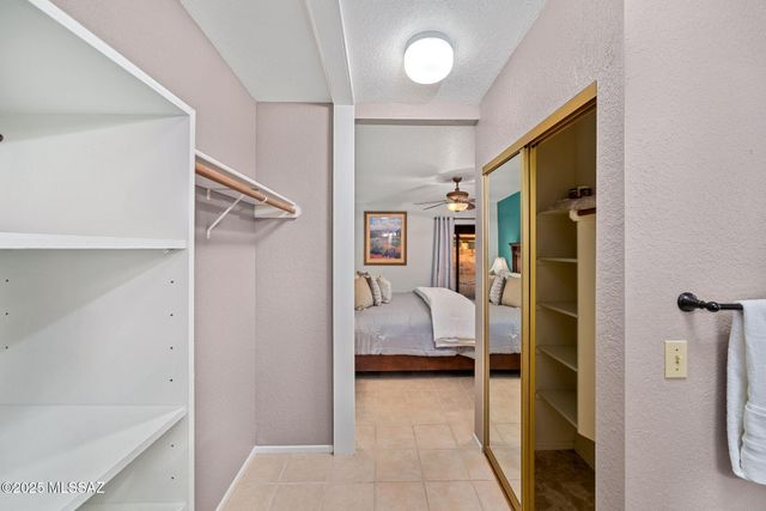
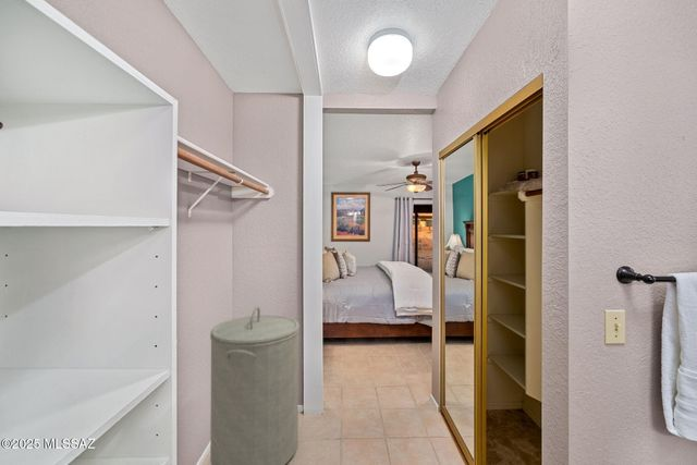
+ laundry hamper (256, 377)
